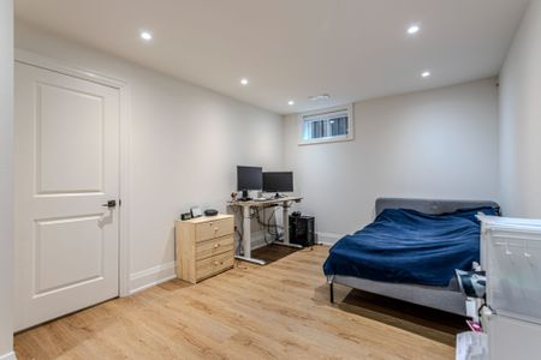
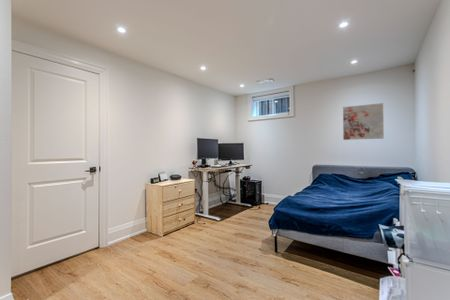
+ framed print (362, 122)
